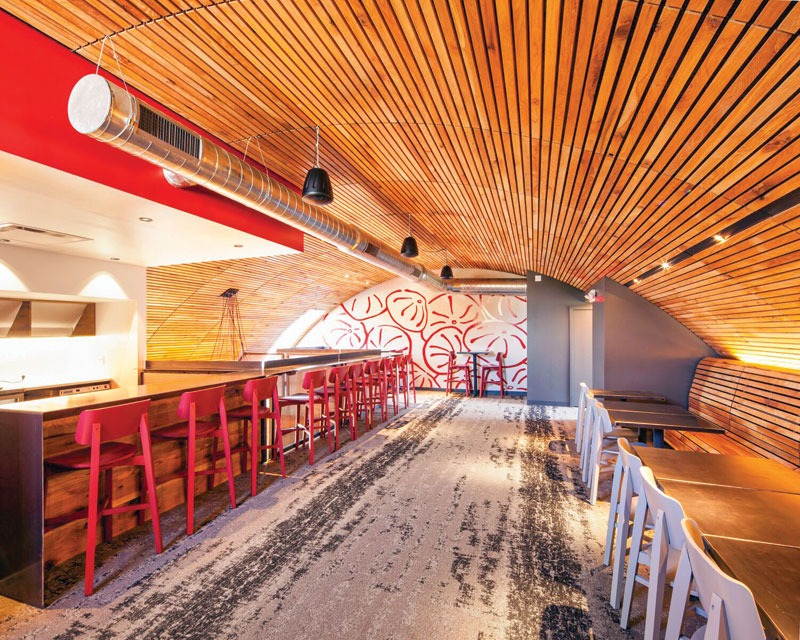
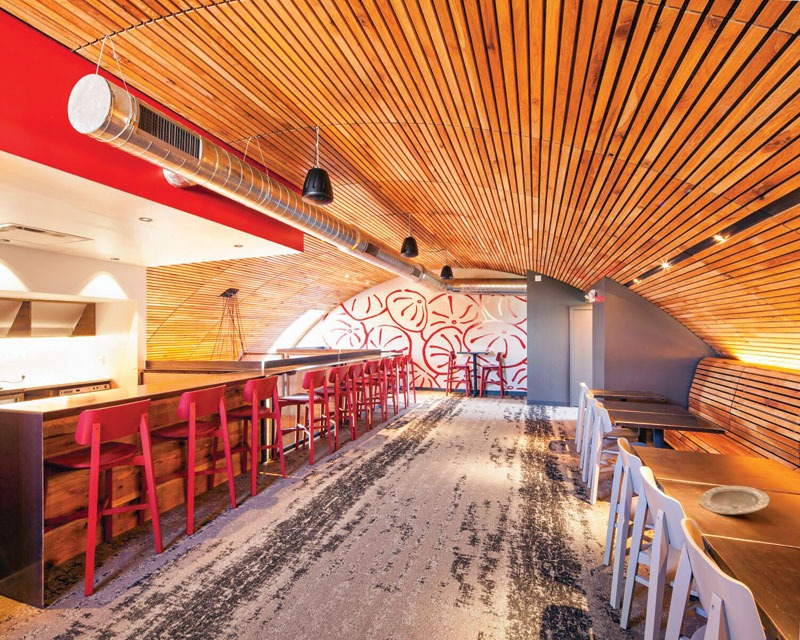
+ plate (733, 499)
